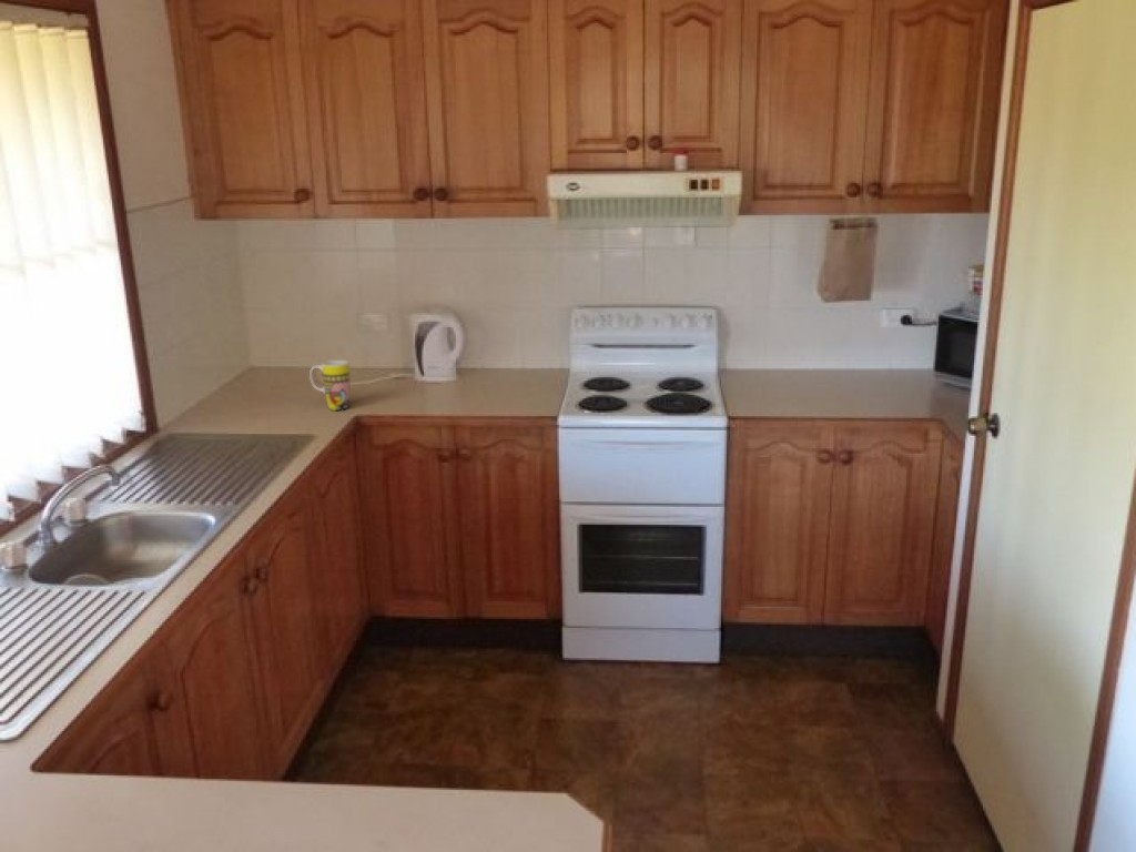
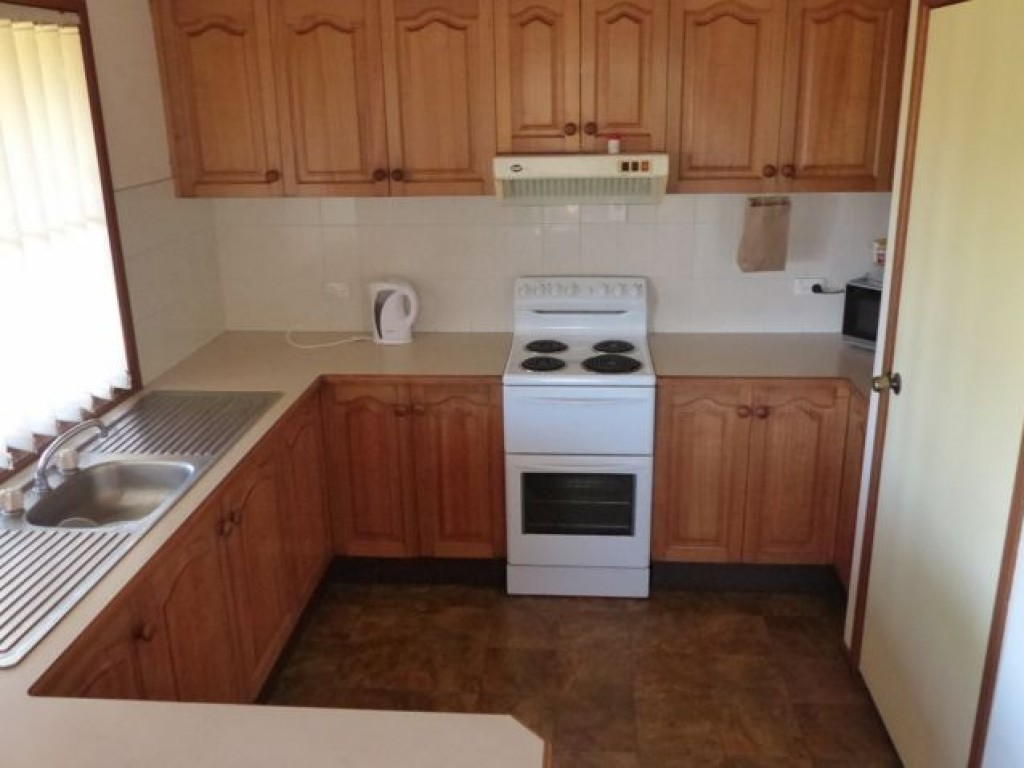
- mug (329, 385)
